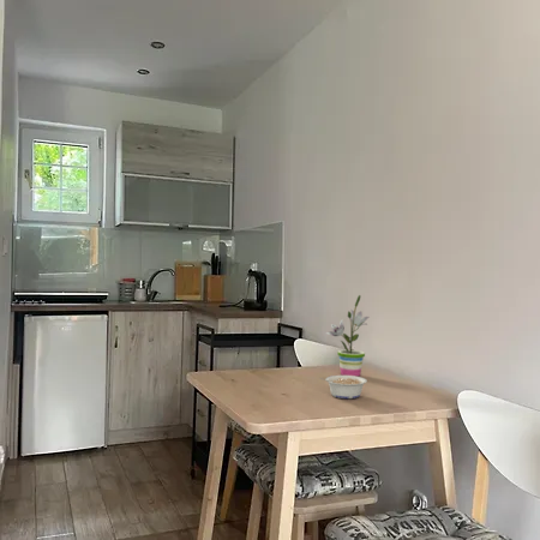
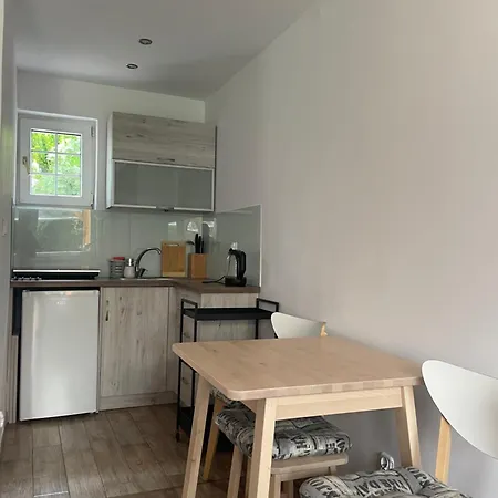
- legume (344, 385)
- potted plant (347, 335)
